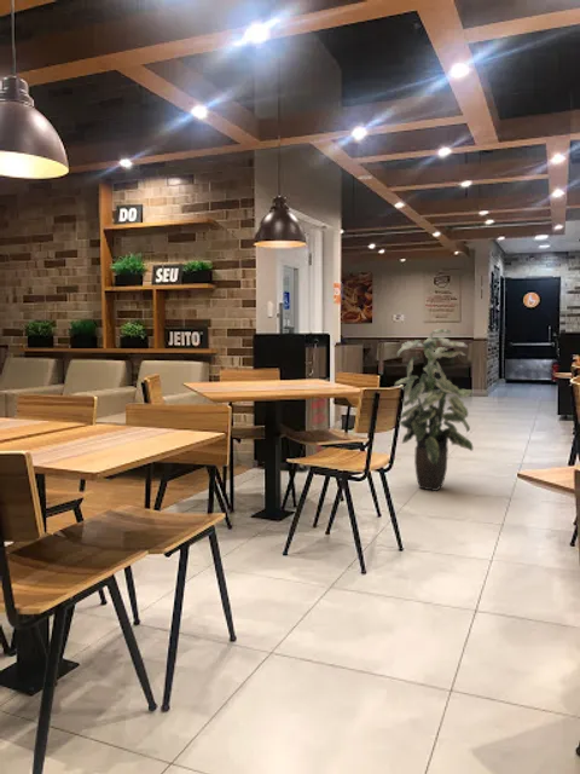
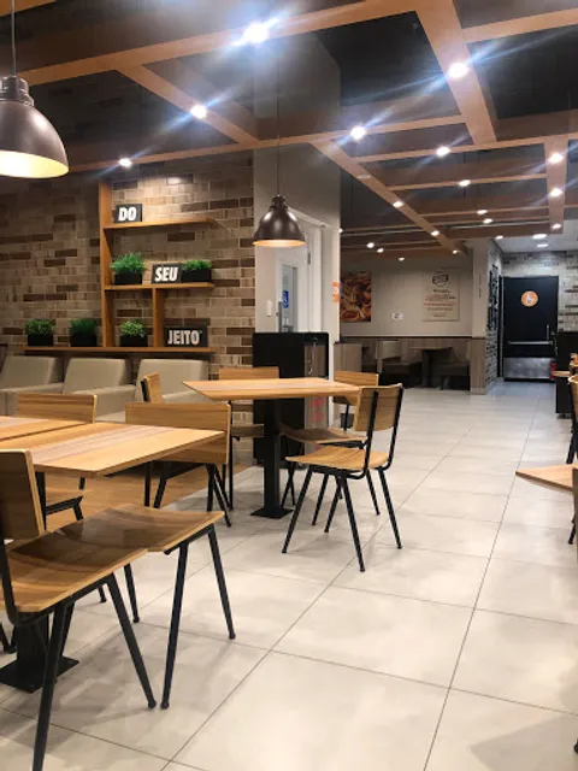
- indoor plant (435, 410)
